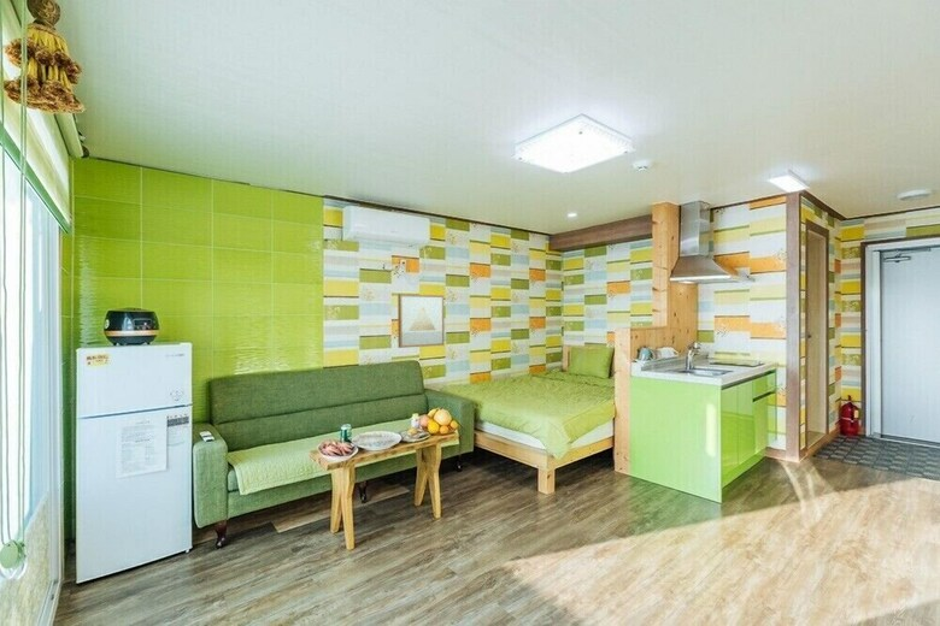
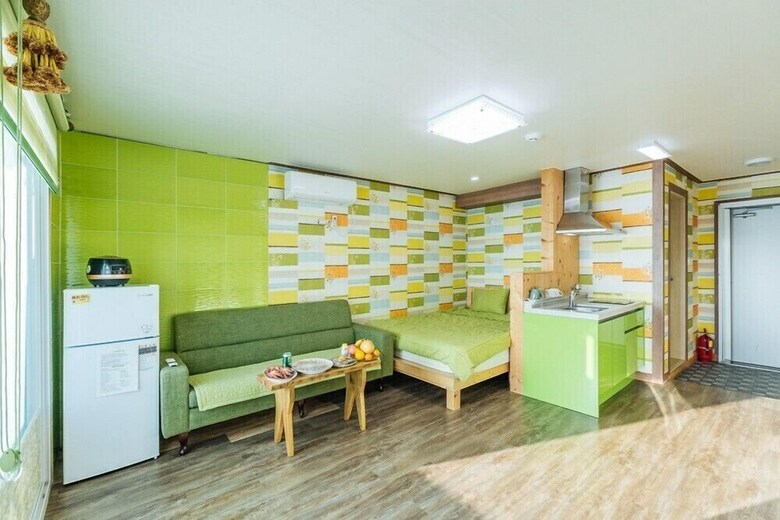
- wall art (422, 320)
